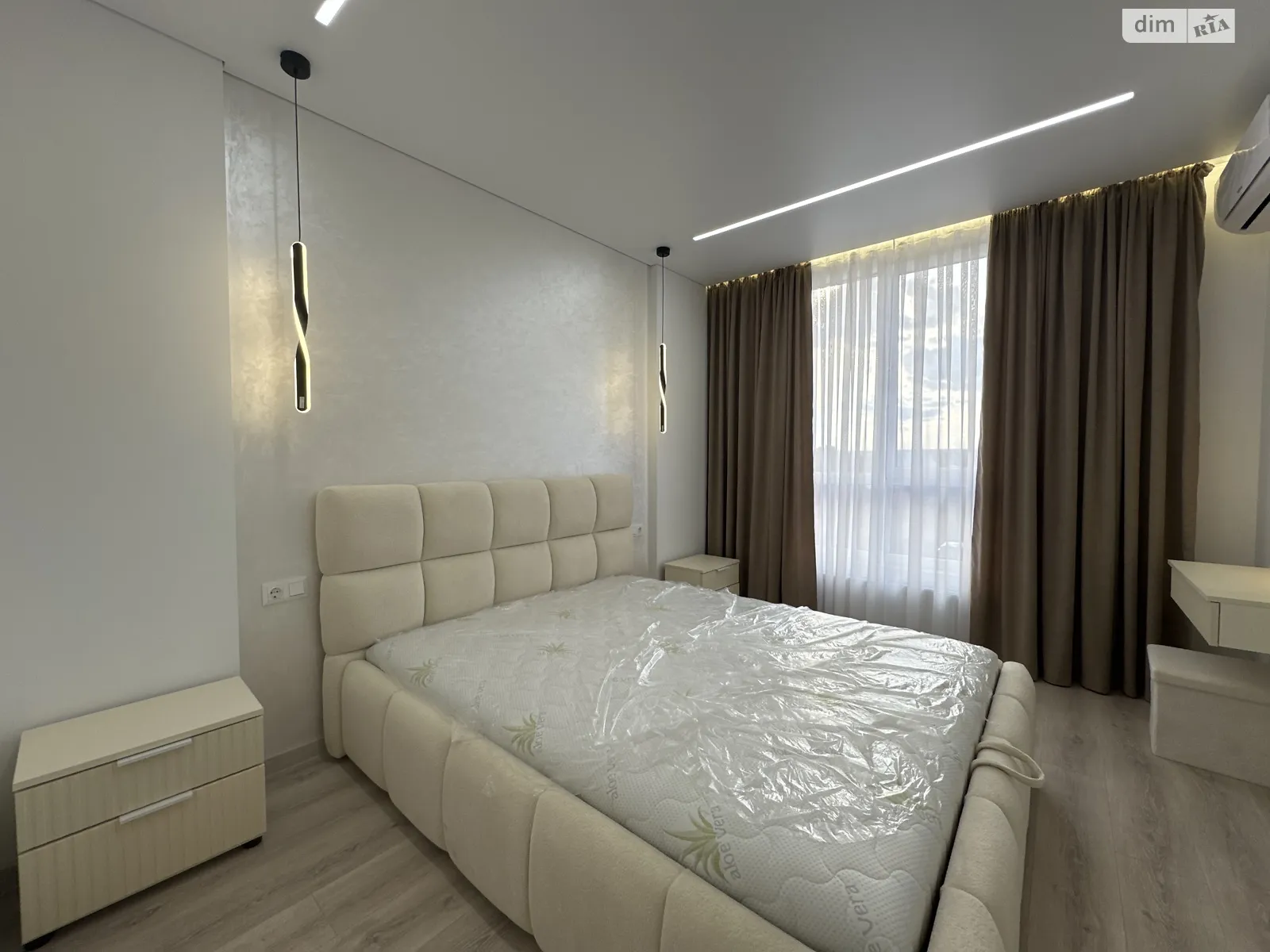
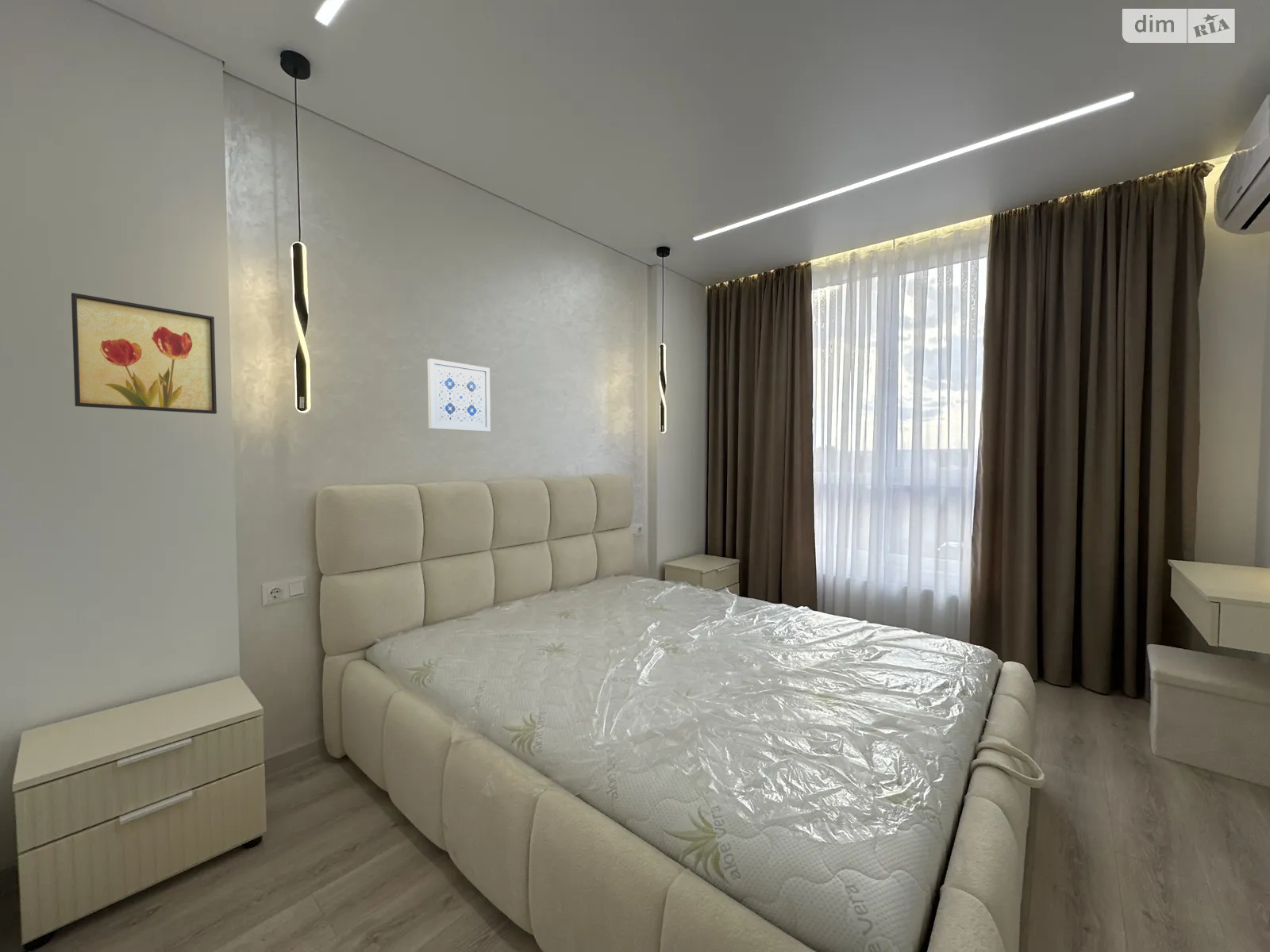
+ wall art (148, 359)
+ wall art (460, 397)
